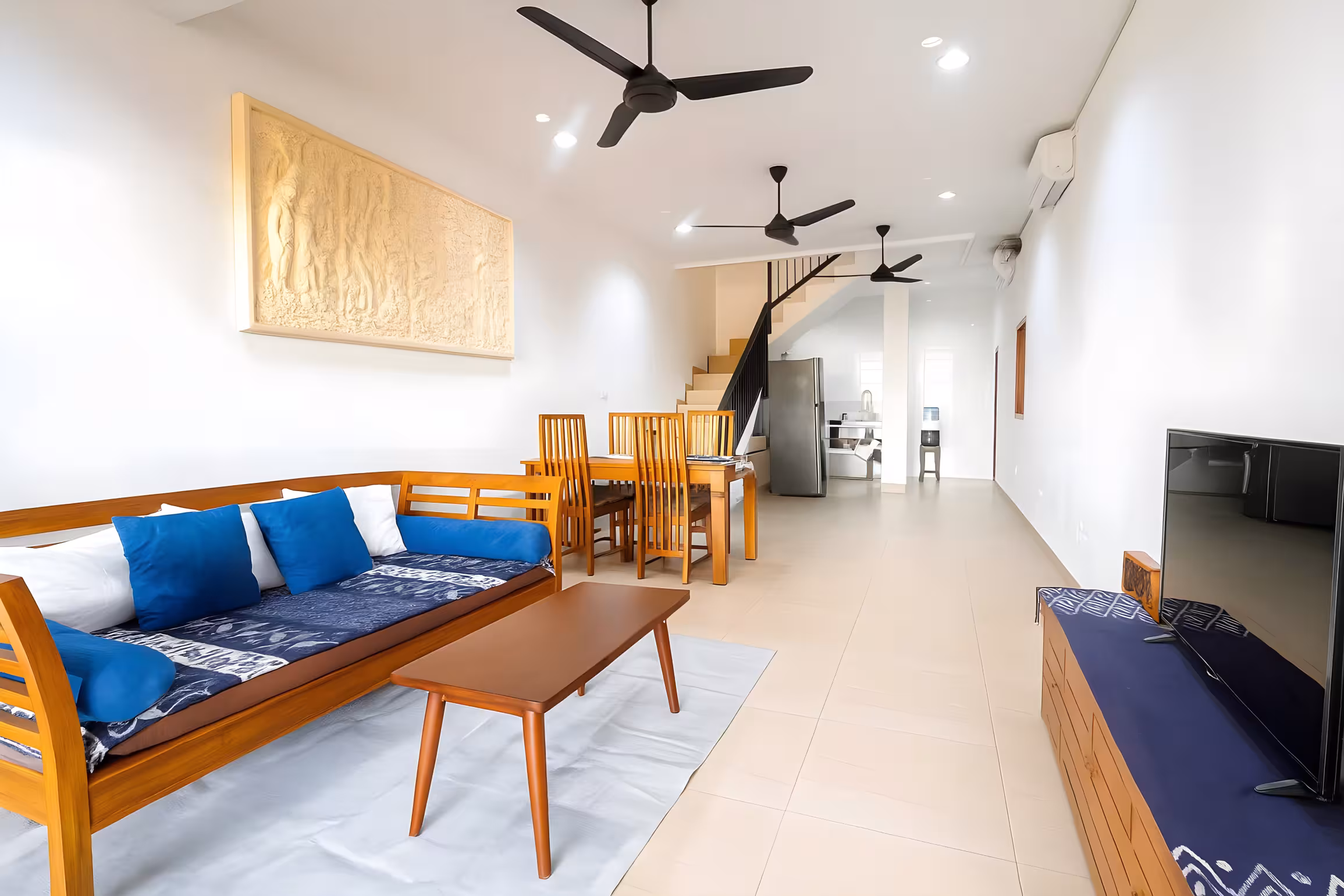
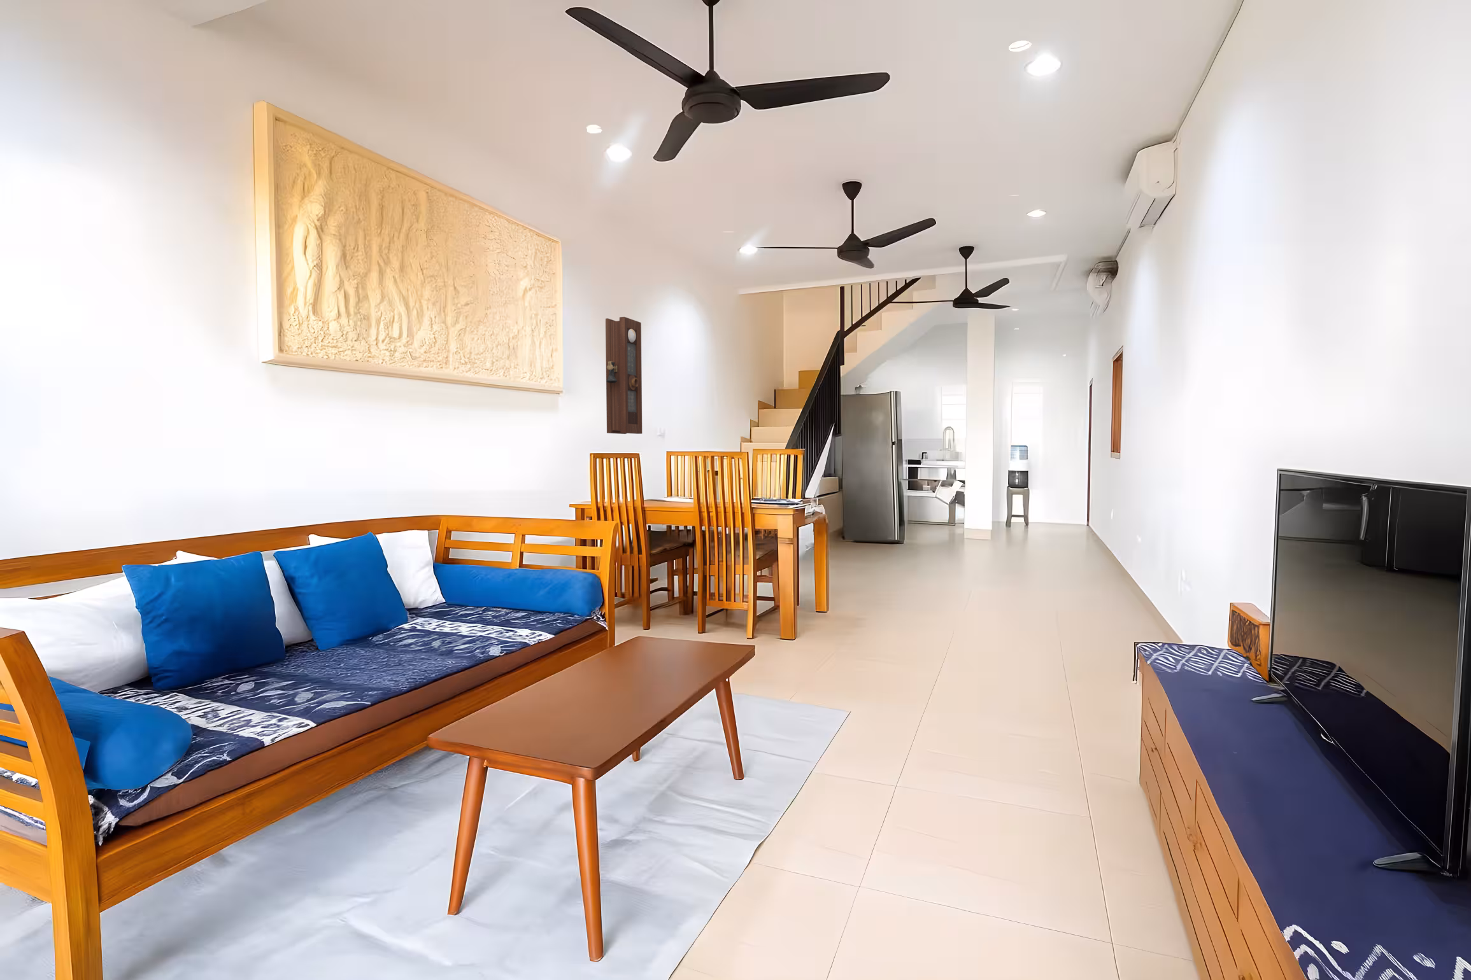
+ pendulum clock (623, 376)
